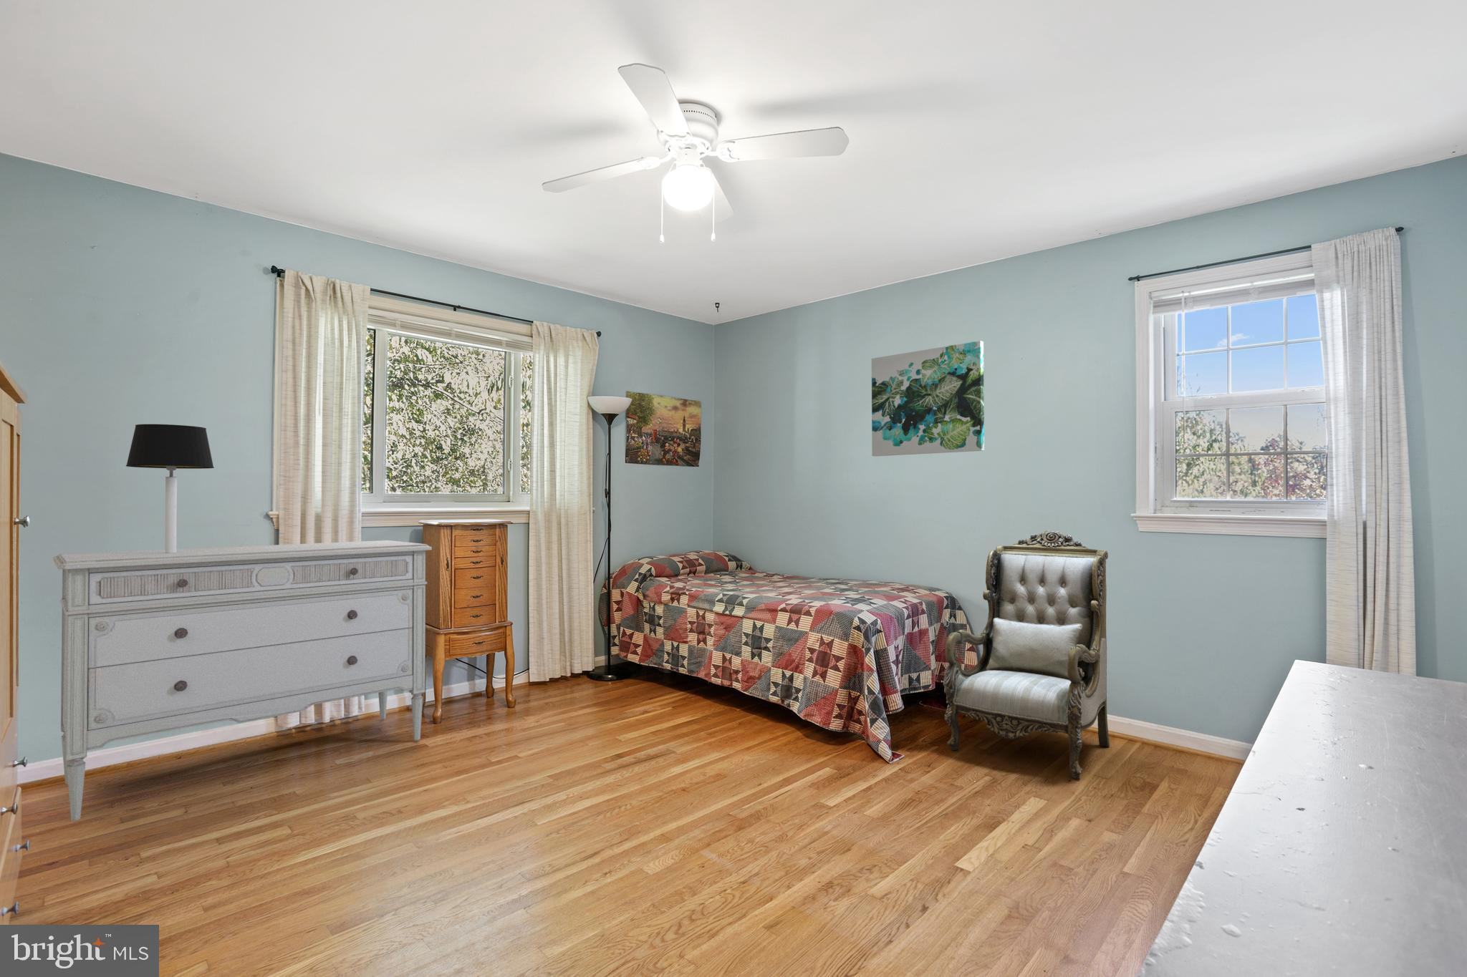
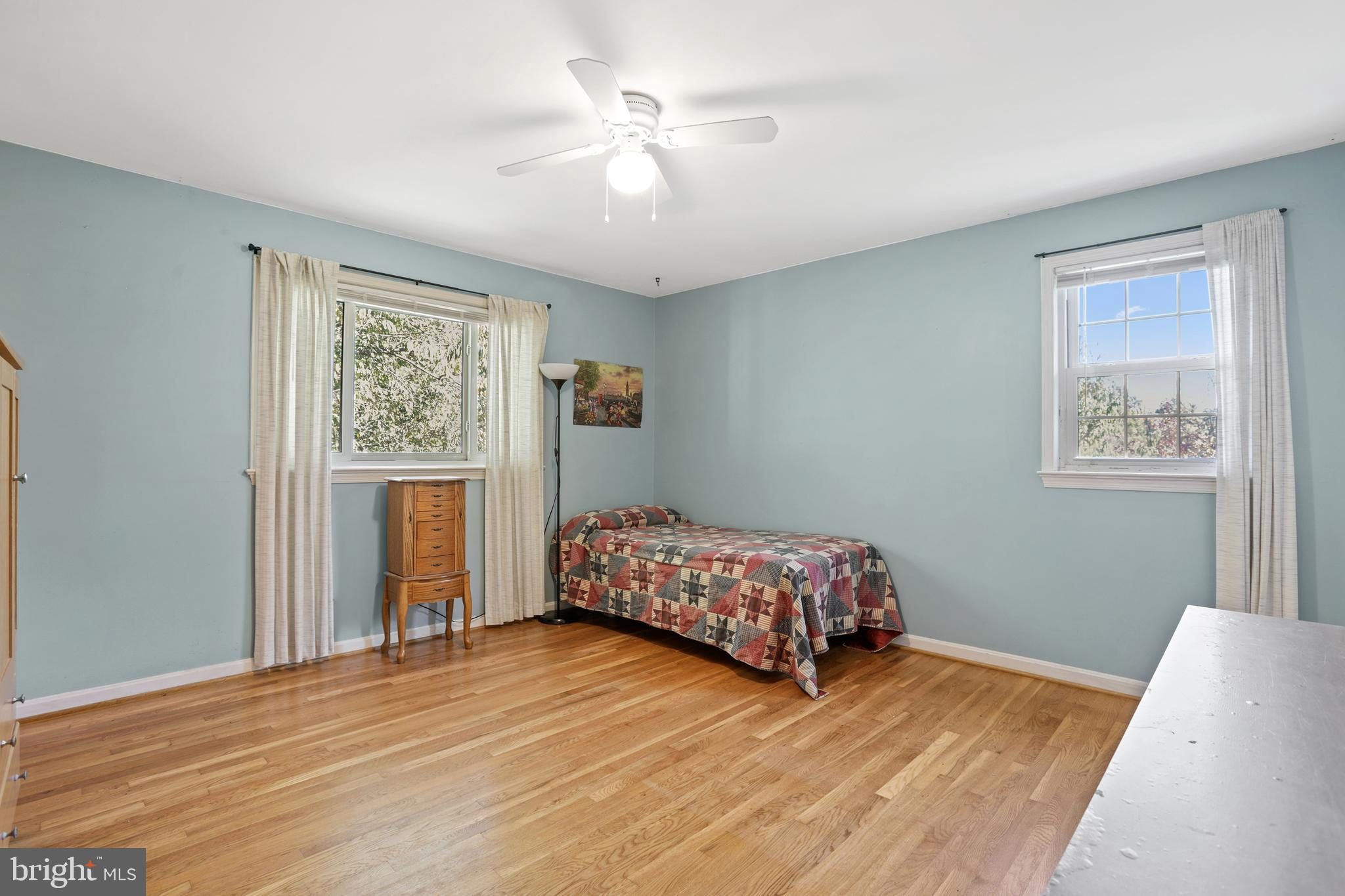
- table lamp (170, 489)
- armchair (1034, 639)
- dresser (258, 654)
- wall art (925, 401)
